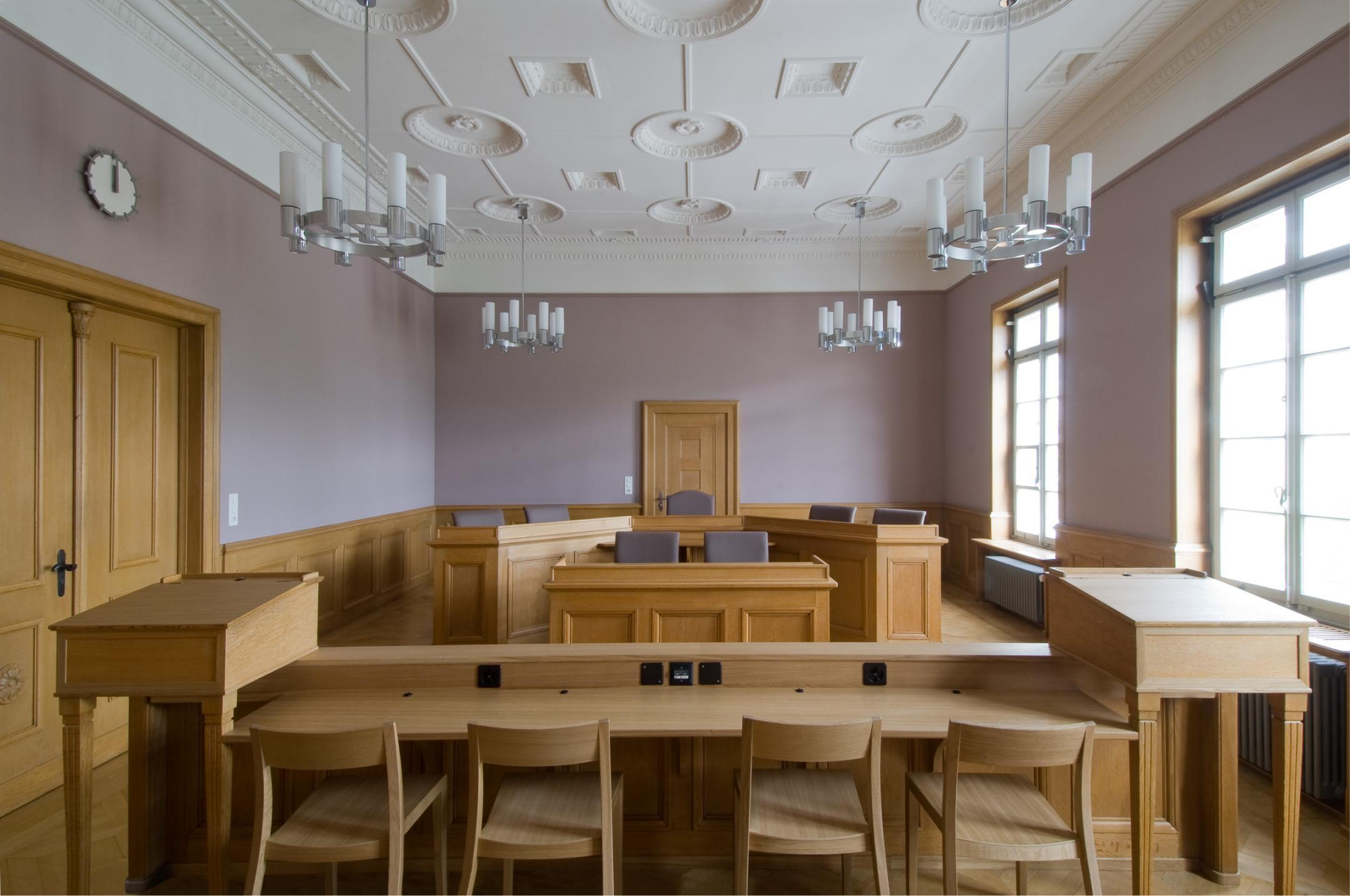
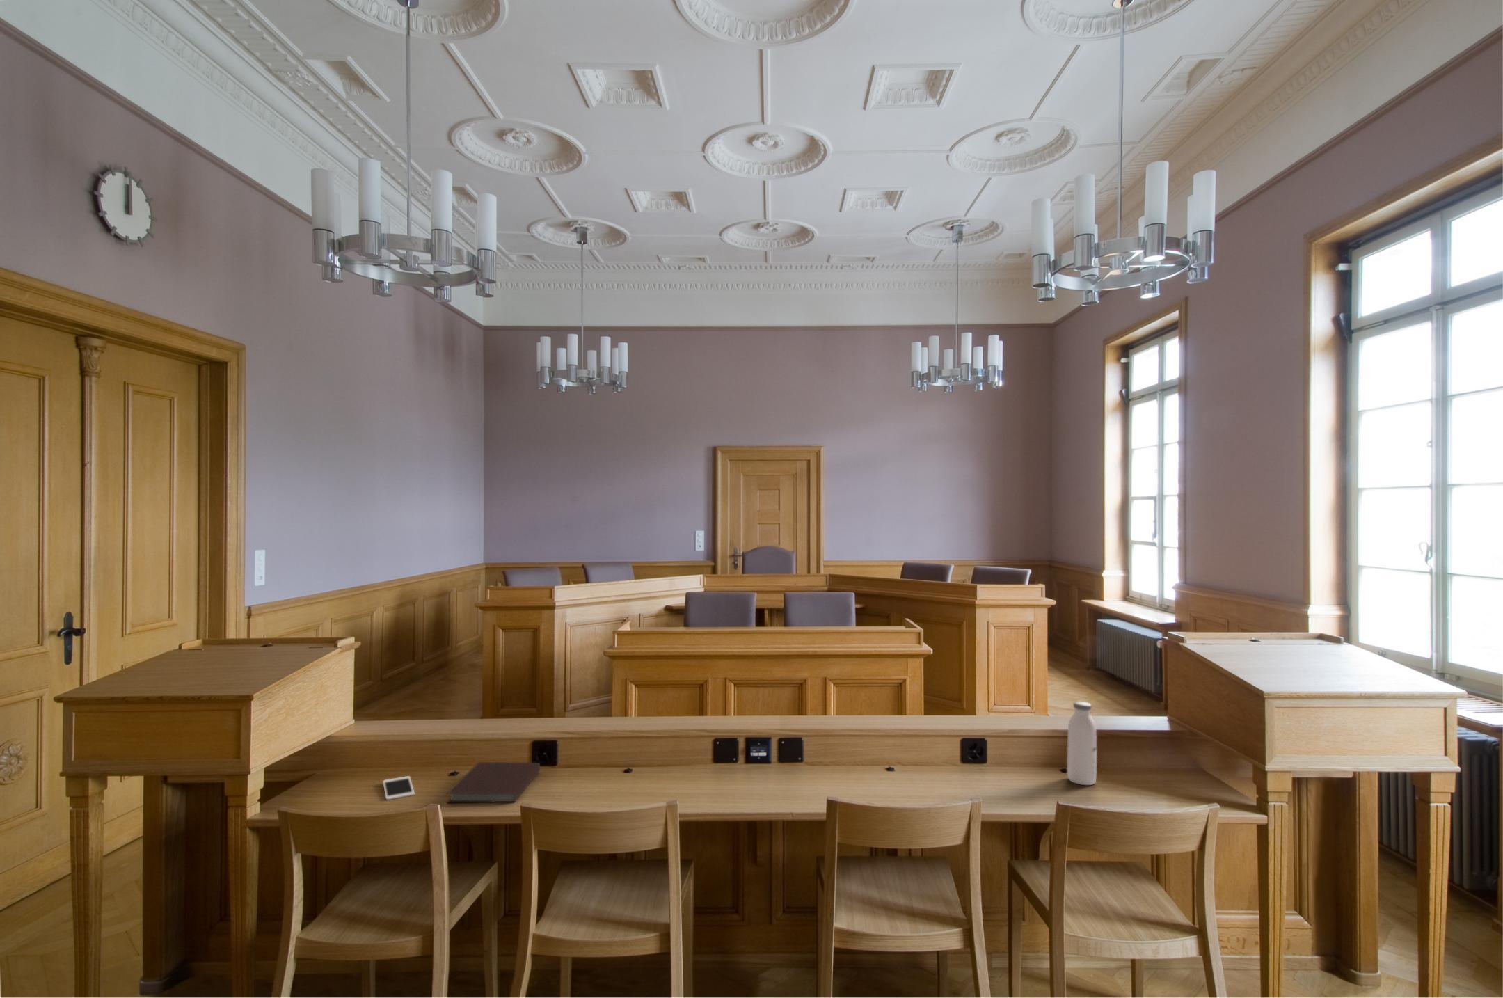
+ notebook (495, 782)
+ cell phone (399, 787)
+ water bottle (1082, 741)
